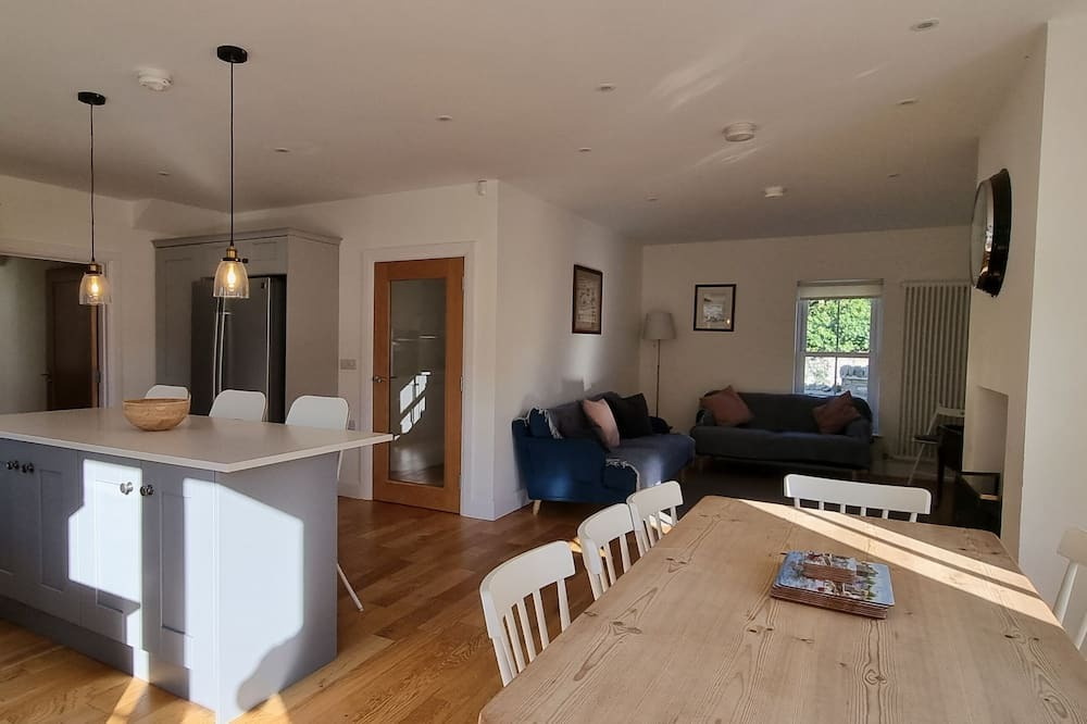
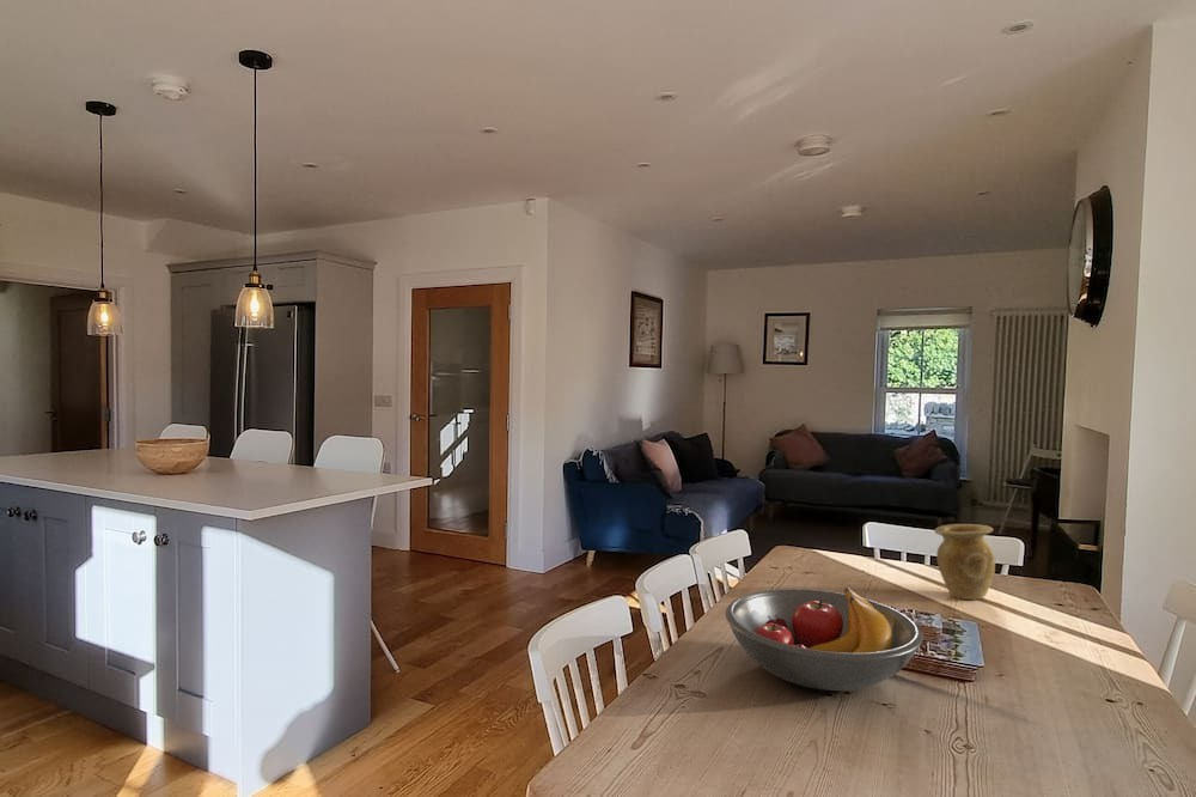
+ fruit bowl (819, 637)
+ vase (963, 560)
